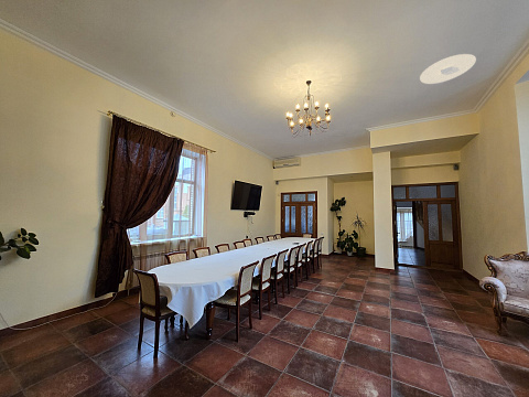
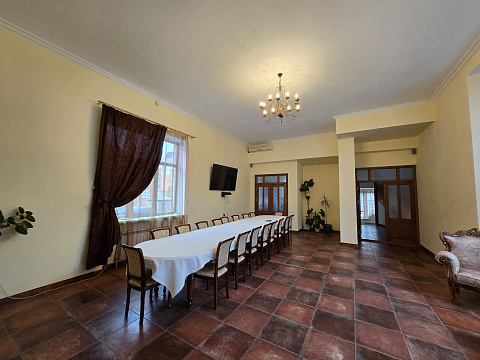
- ceiling light (445, 68)
